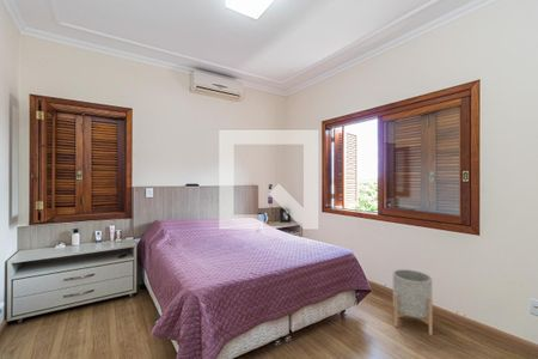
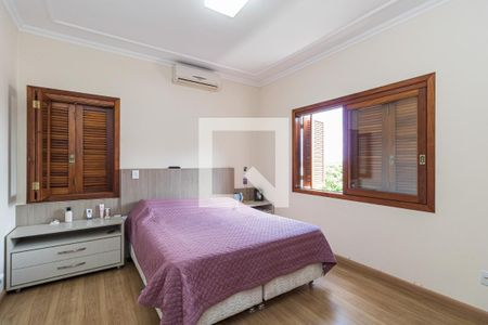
- planter (411, 298)
